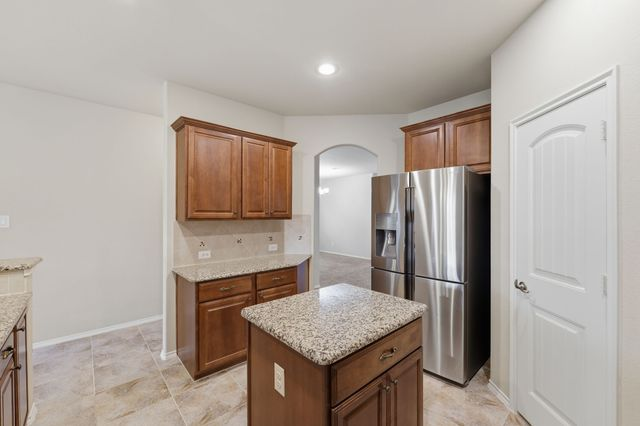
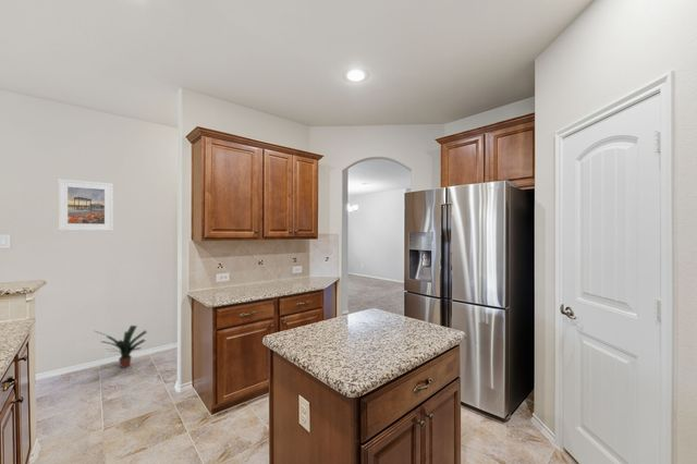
+ potted plant (121, 346)
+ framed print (86, 206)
